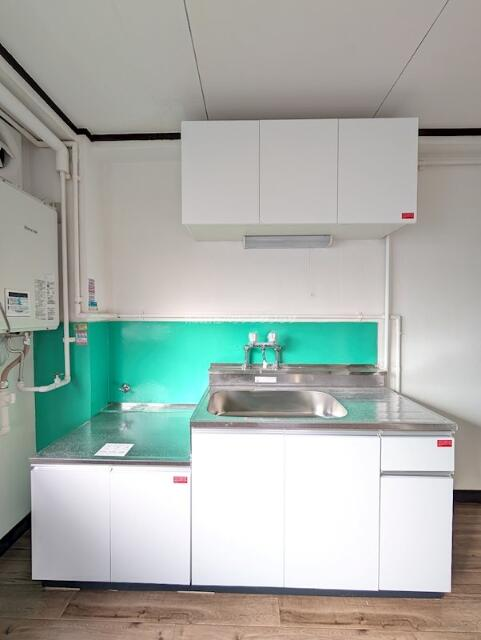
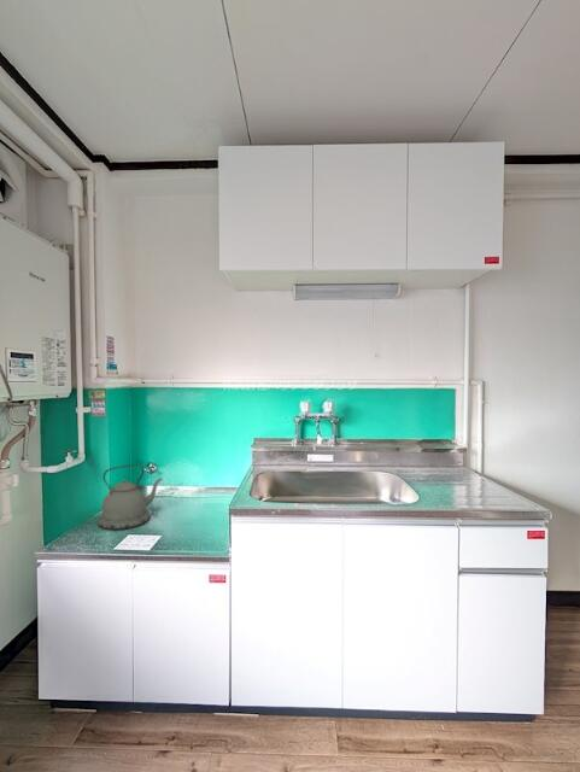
+ kettle (127, 492)
